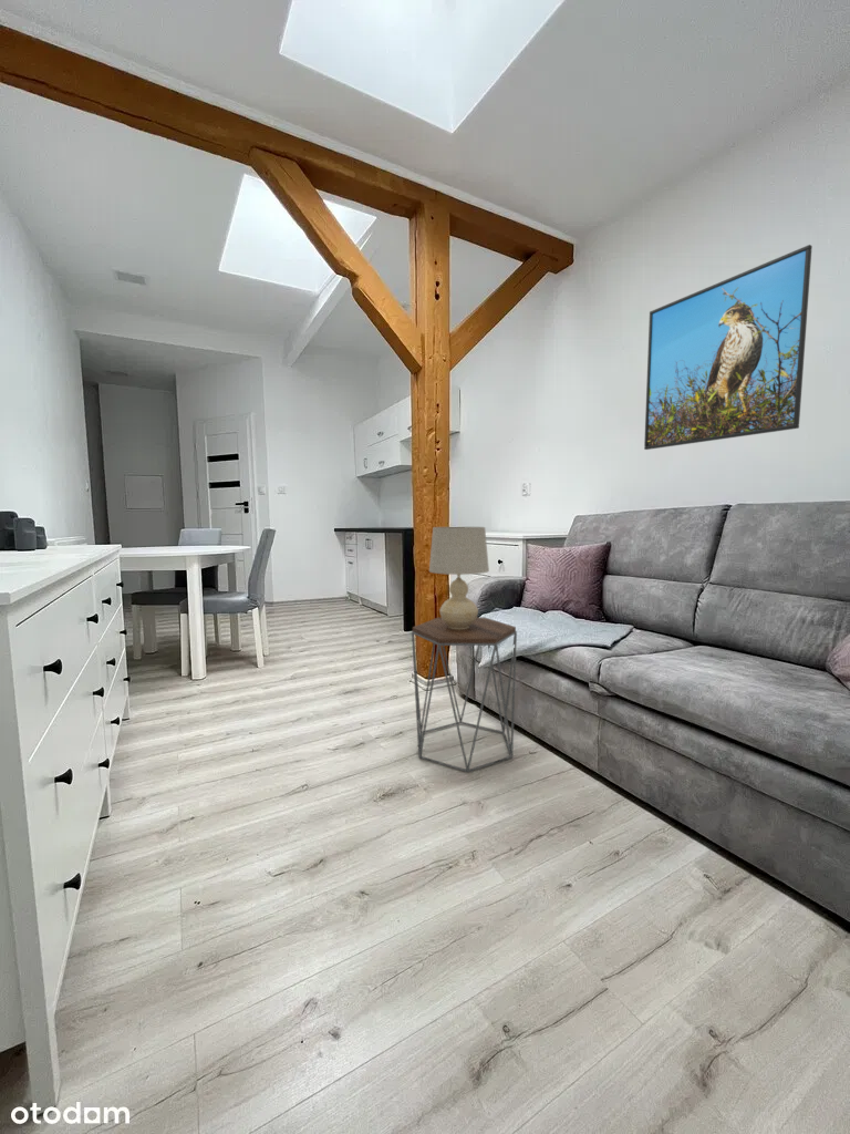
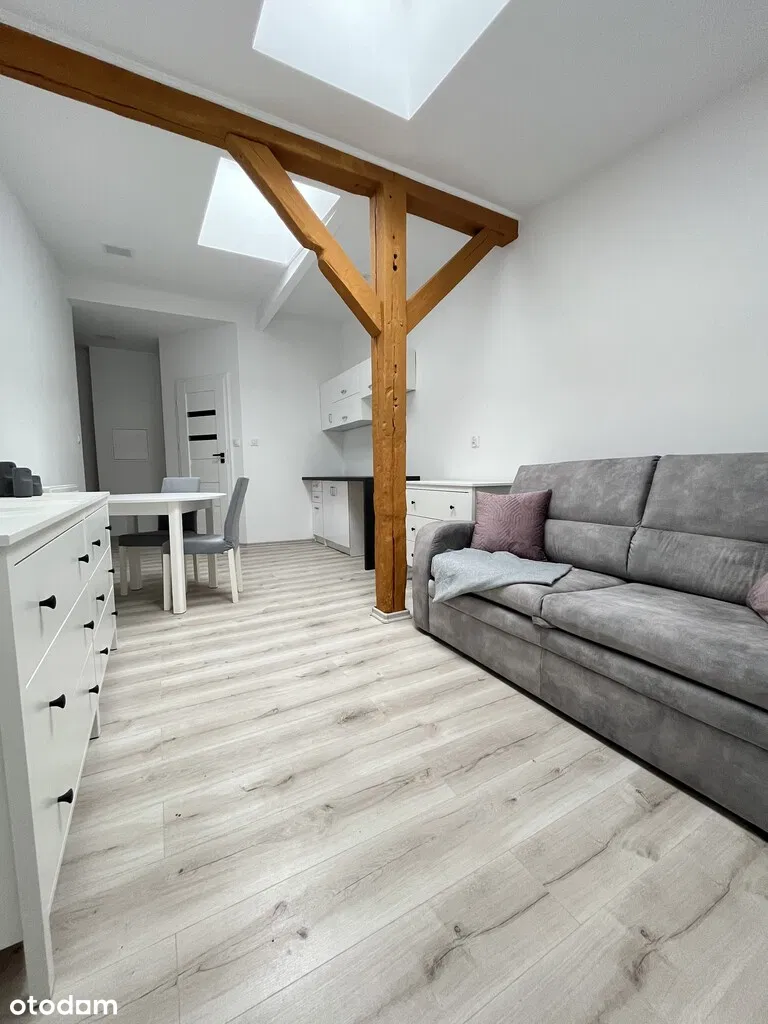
- table lamp (458, 577)
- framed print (715, 362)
- side table (467, 689)
